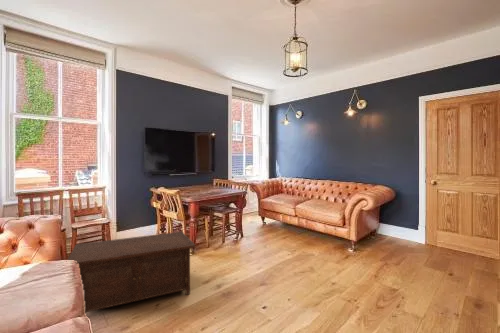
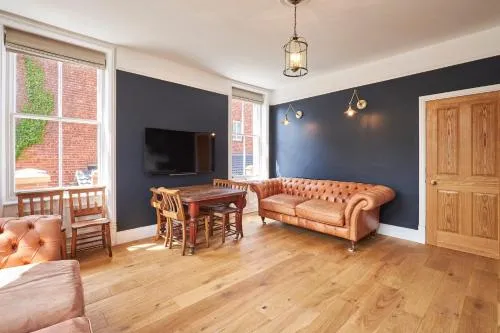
- cabinet (135, 269)
